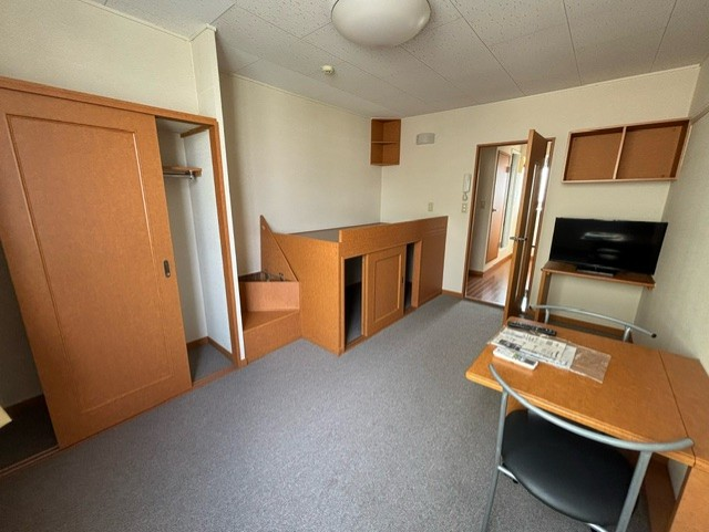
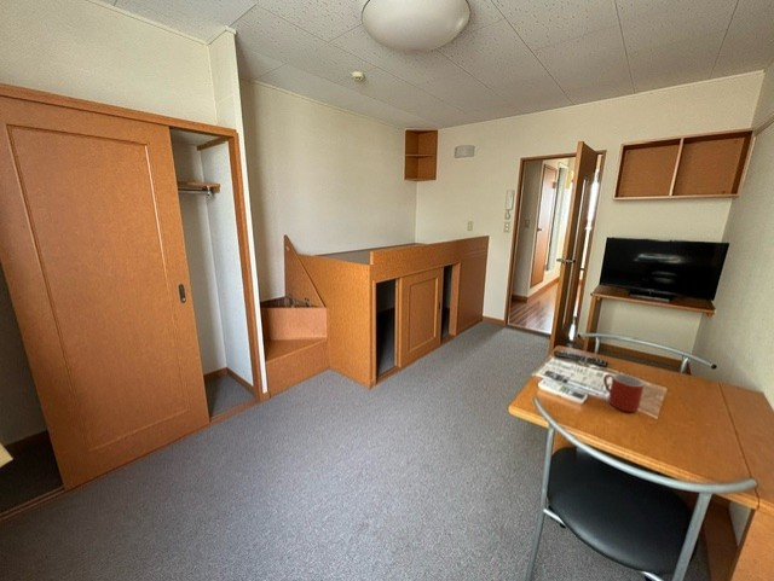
+ mug (619, 389)
